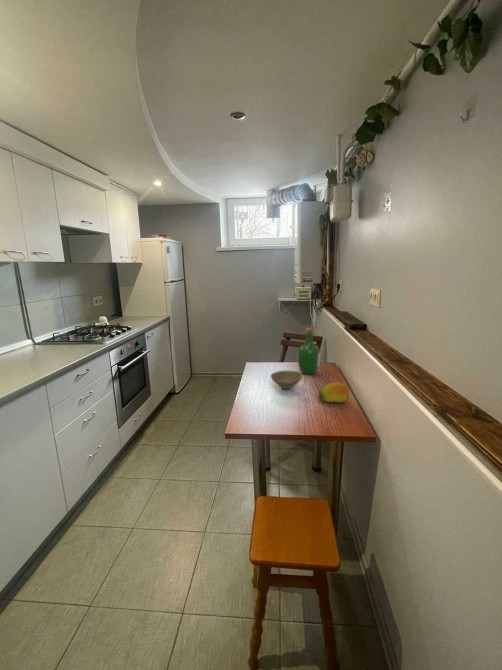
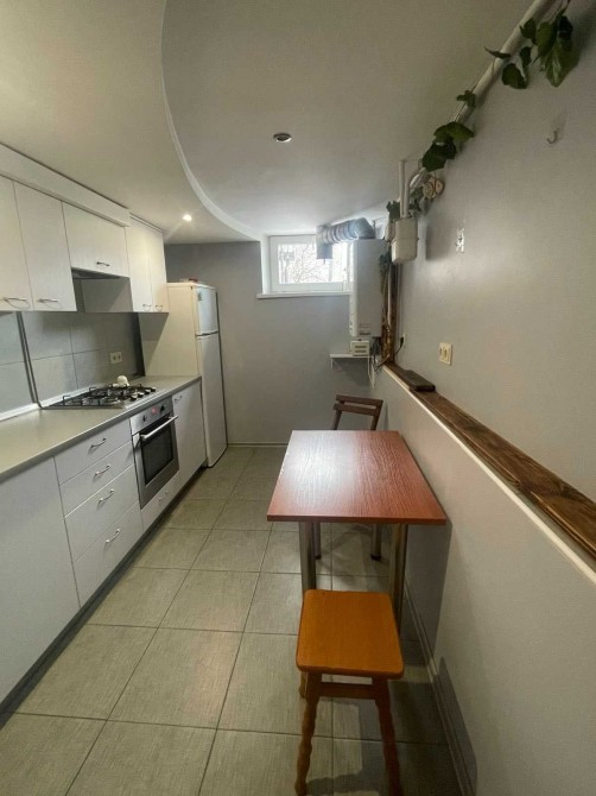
- bowl (286, 381)
- fruit (333, 392)
- wine bottle (308, 350)
